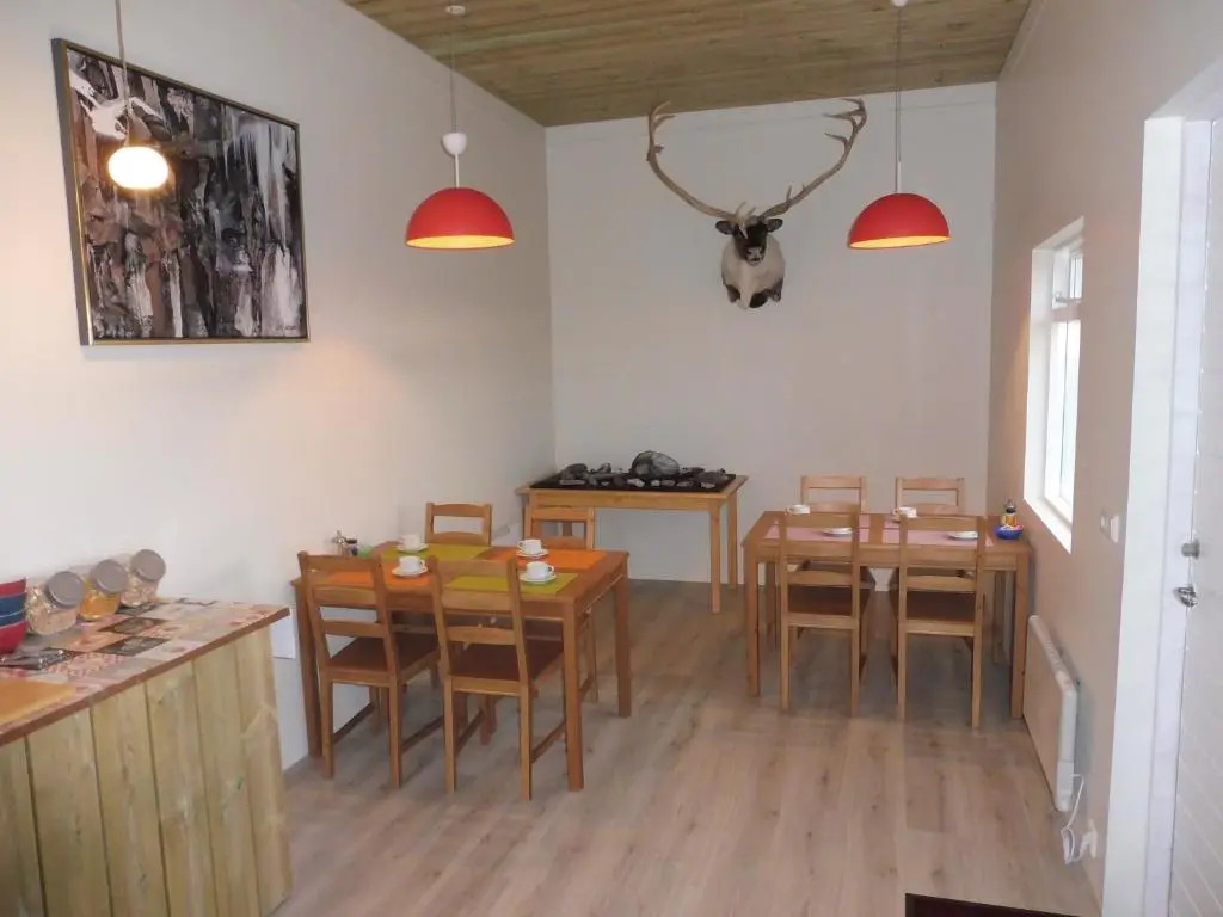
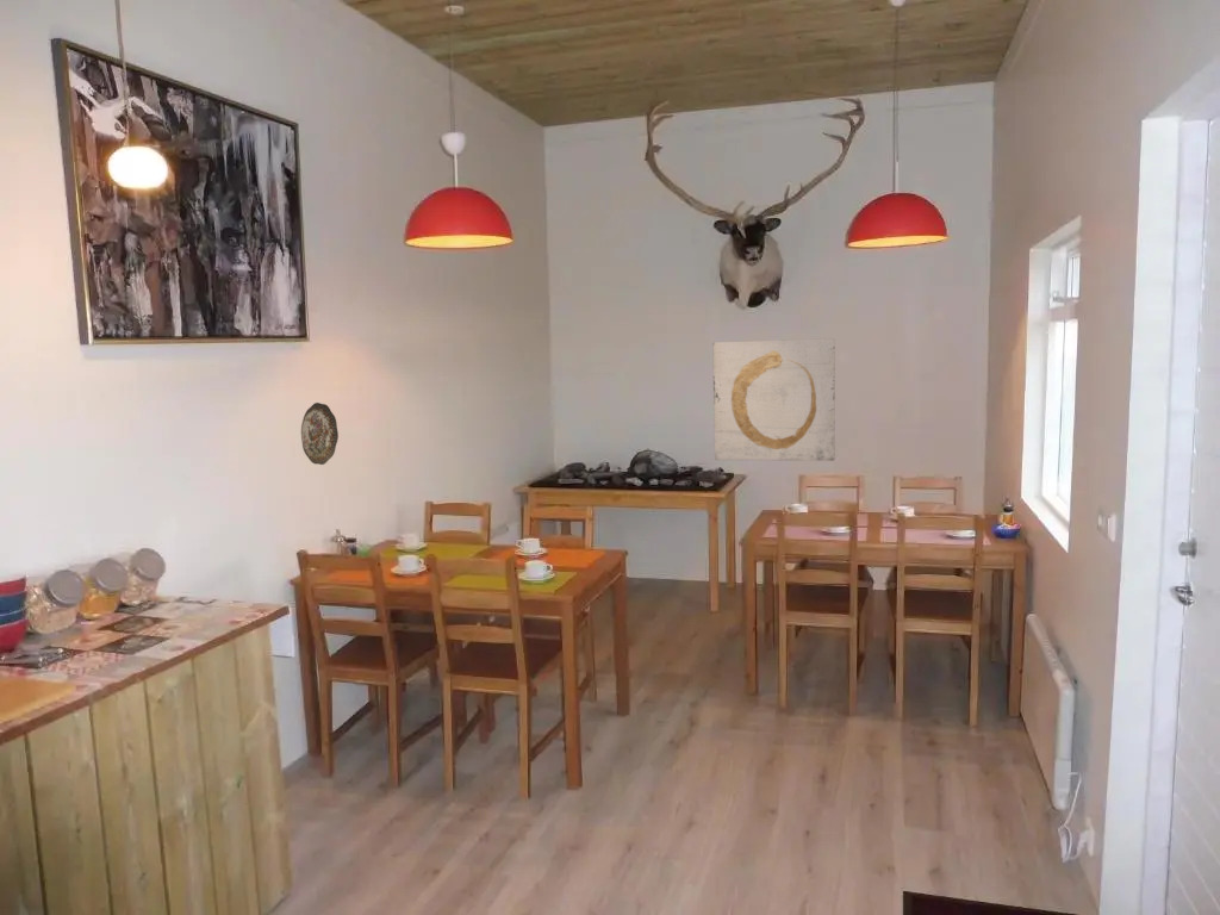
+ decorative plate (317, 434)
+ wall art (773, 400)
